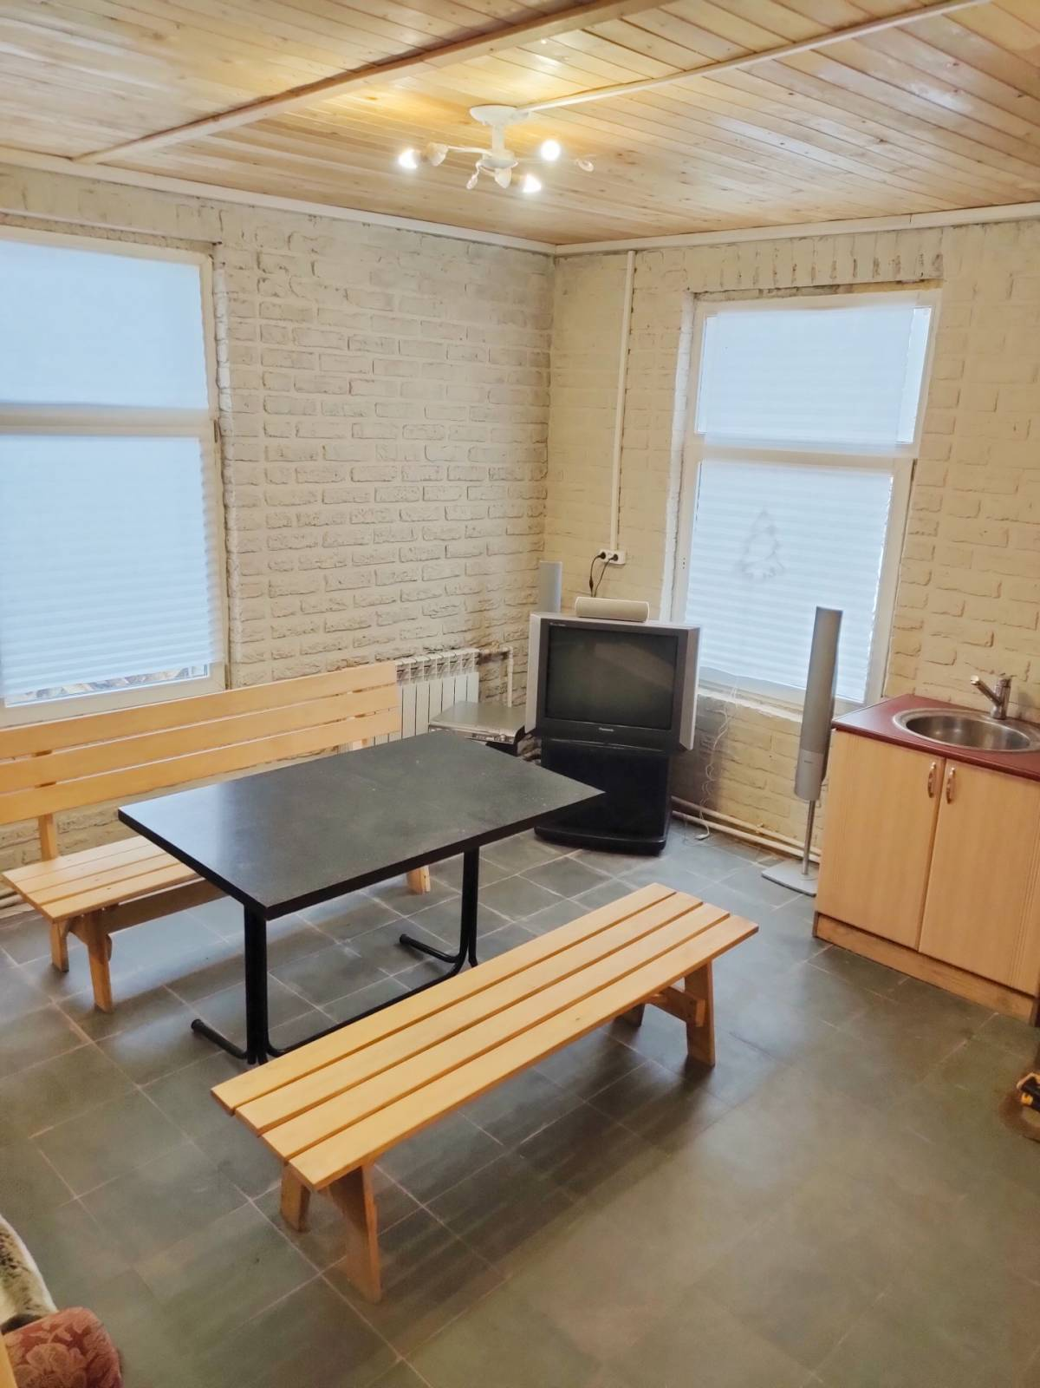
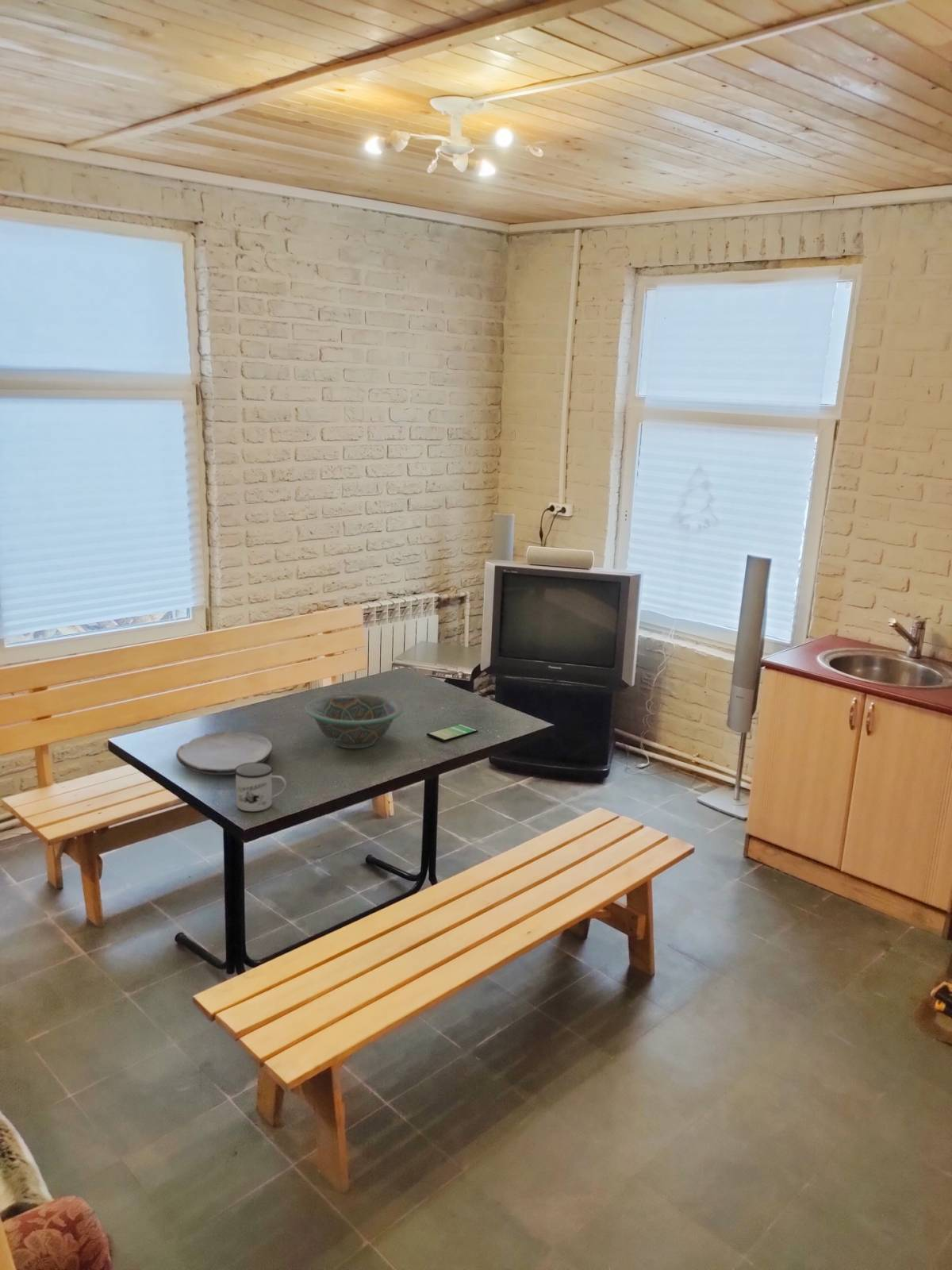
+ mug (260, 787)
+ decorative bowl (354, 724)
+ plate (225, 753)
+ smartphone (454, 733)
